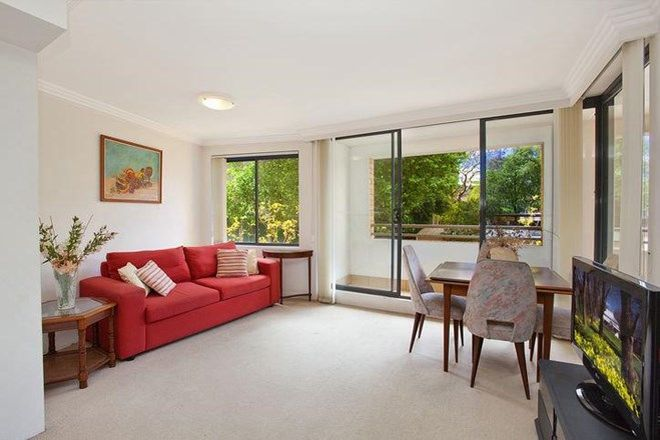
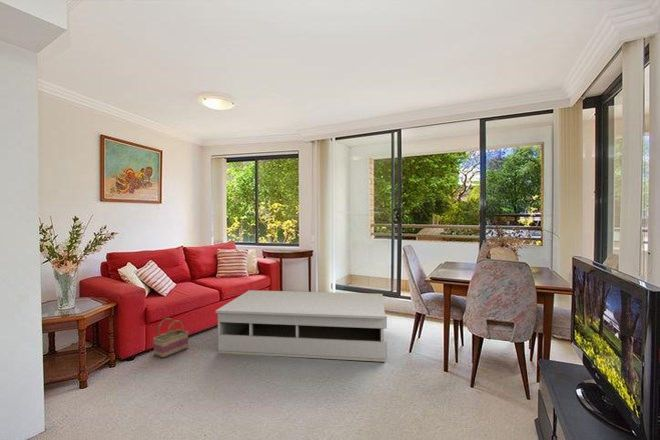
+ coffee table (307, 321)
+ basket (171, 335)
